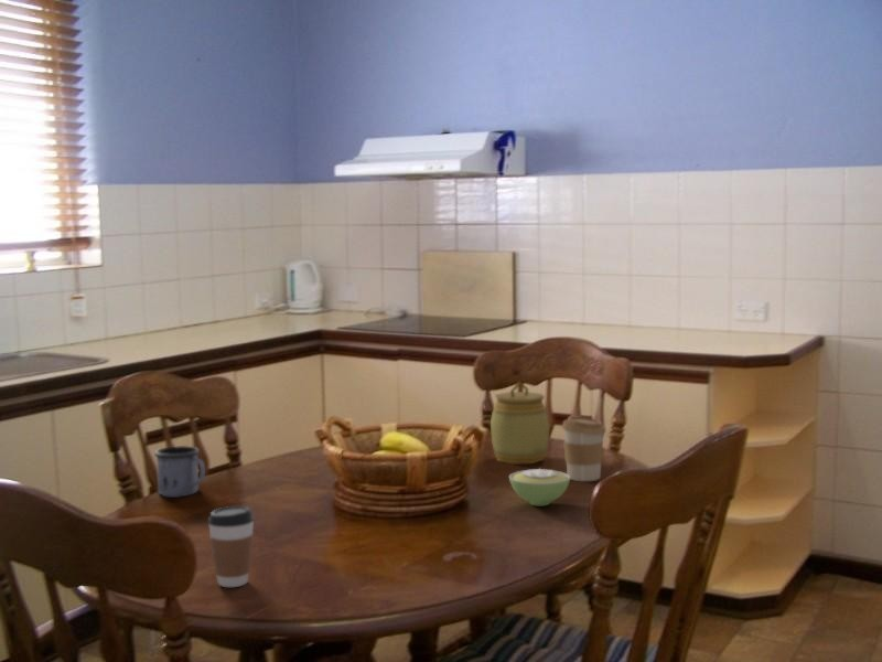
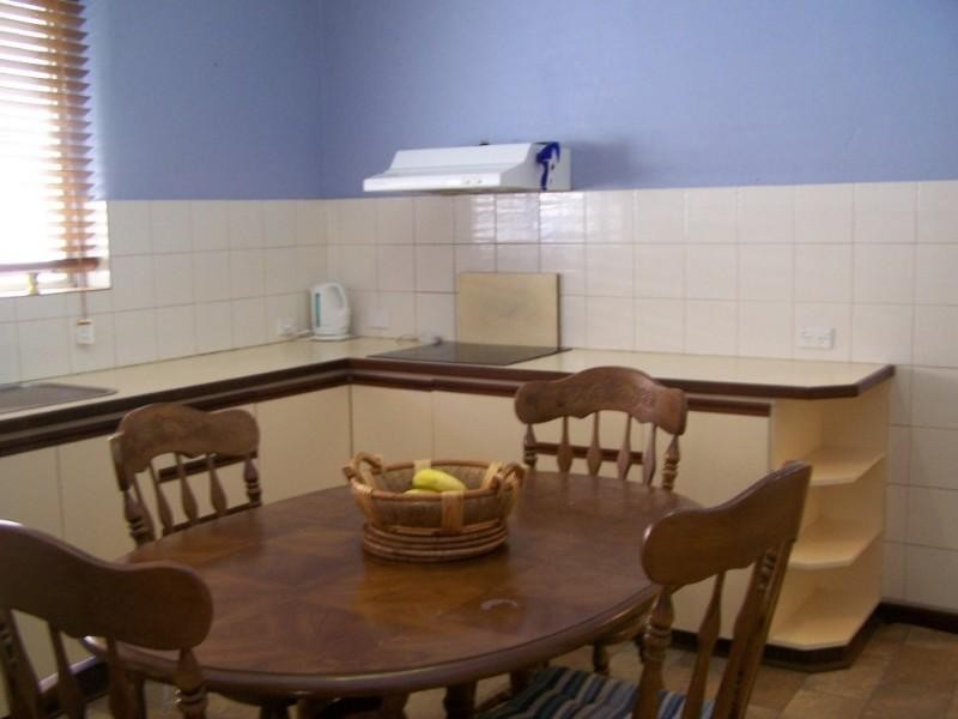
- mug (182, 472)
- sugar bowl (539, 484)
- coffee cup (232, 546)
- coffee cup (583, 447)
- jar (519, 419)
